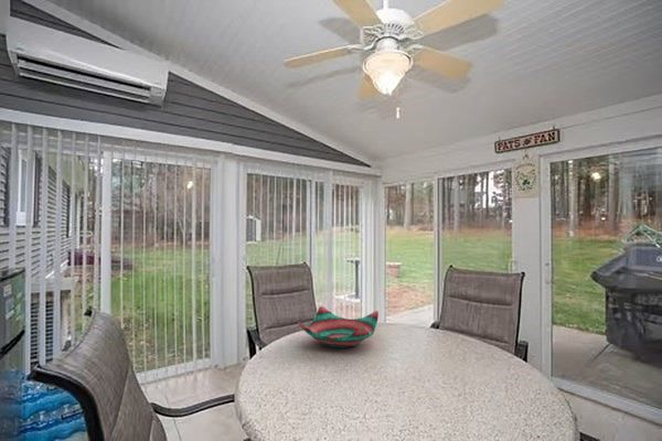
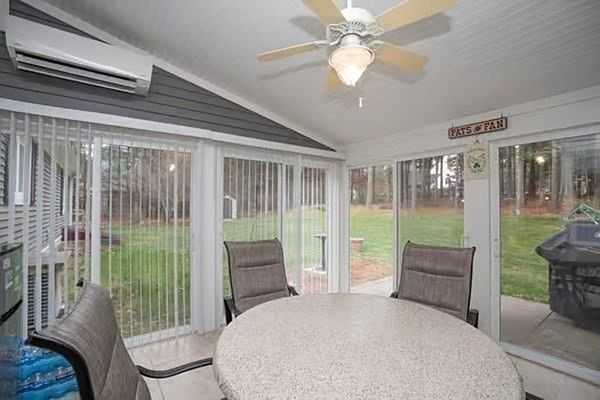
- decorative bowl (340, 329)
